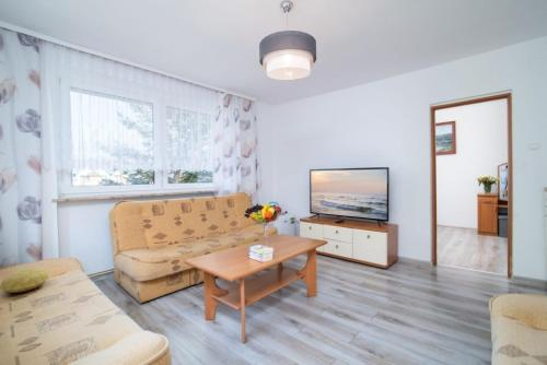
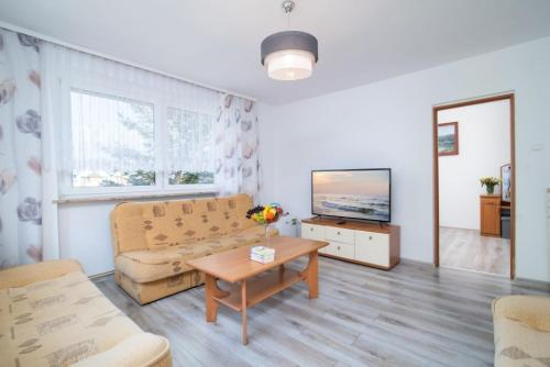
- cushion (25, 280)
